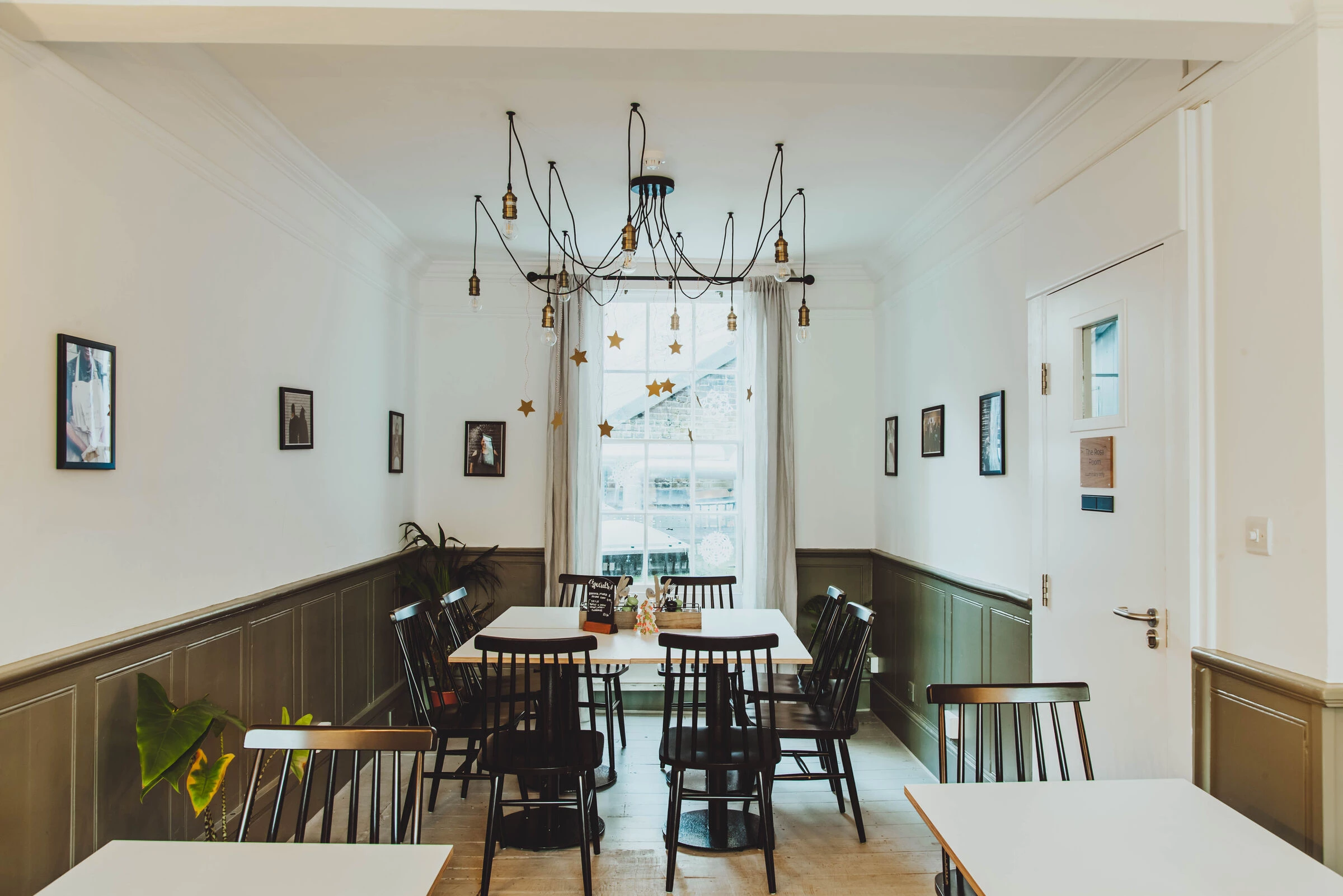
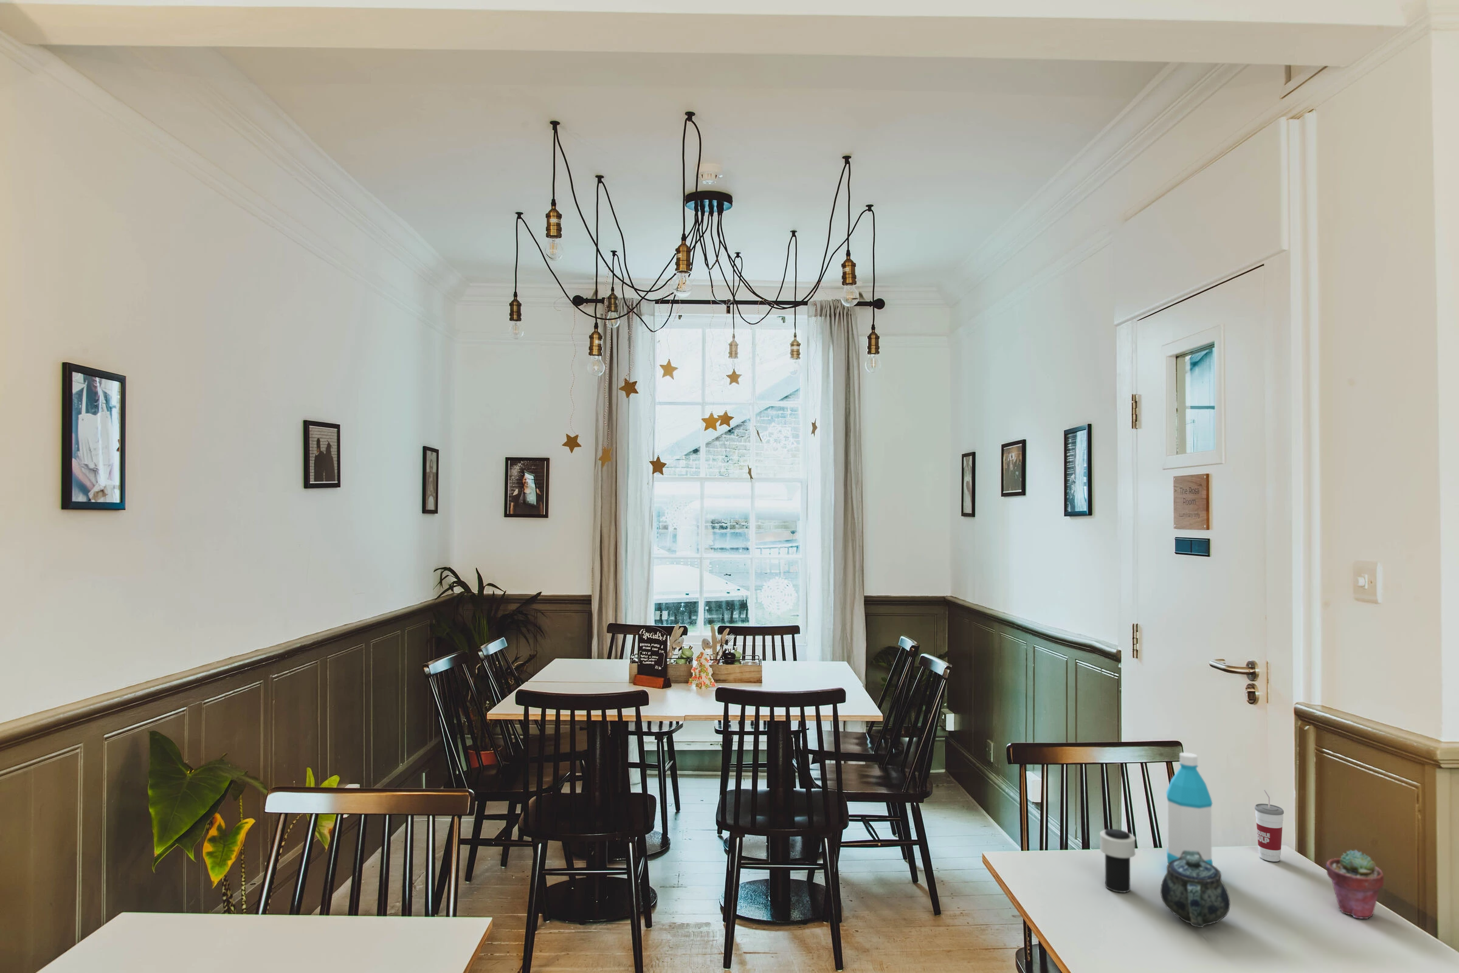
+ water bottle (1188, 813)
+ cup (1269, 823)
+ potted succulent (1355, 880)
+ chinaware (1193, 887)
+ cup (1118, 860)
